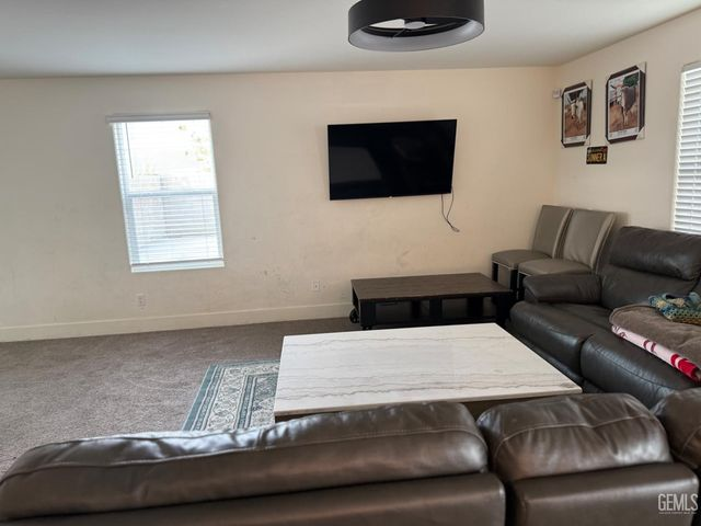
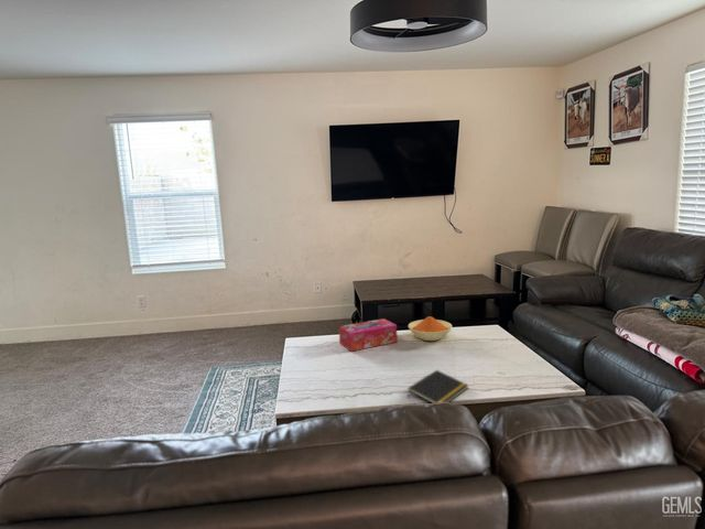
+ notepad (438, 387)
+ tissue box (368, 334)
+ bowl (430, 327)
